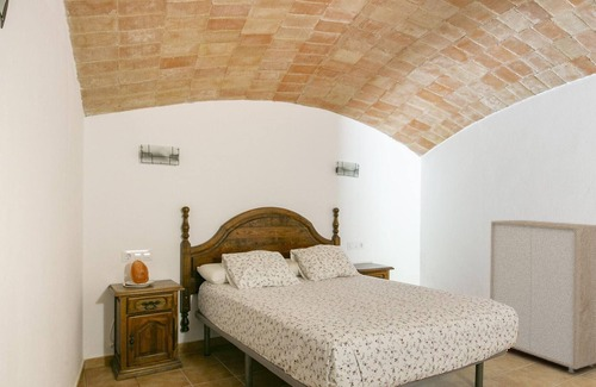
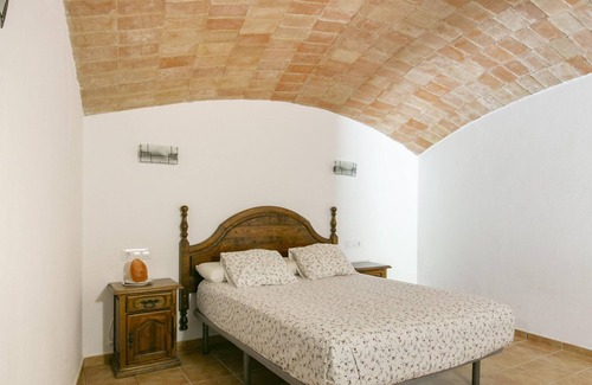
- storage cabinet (546, 289)
